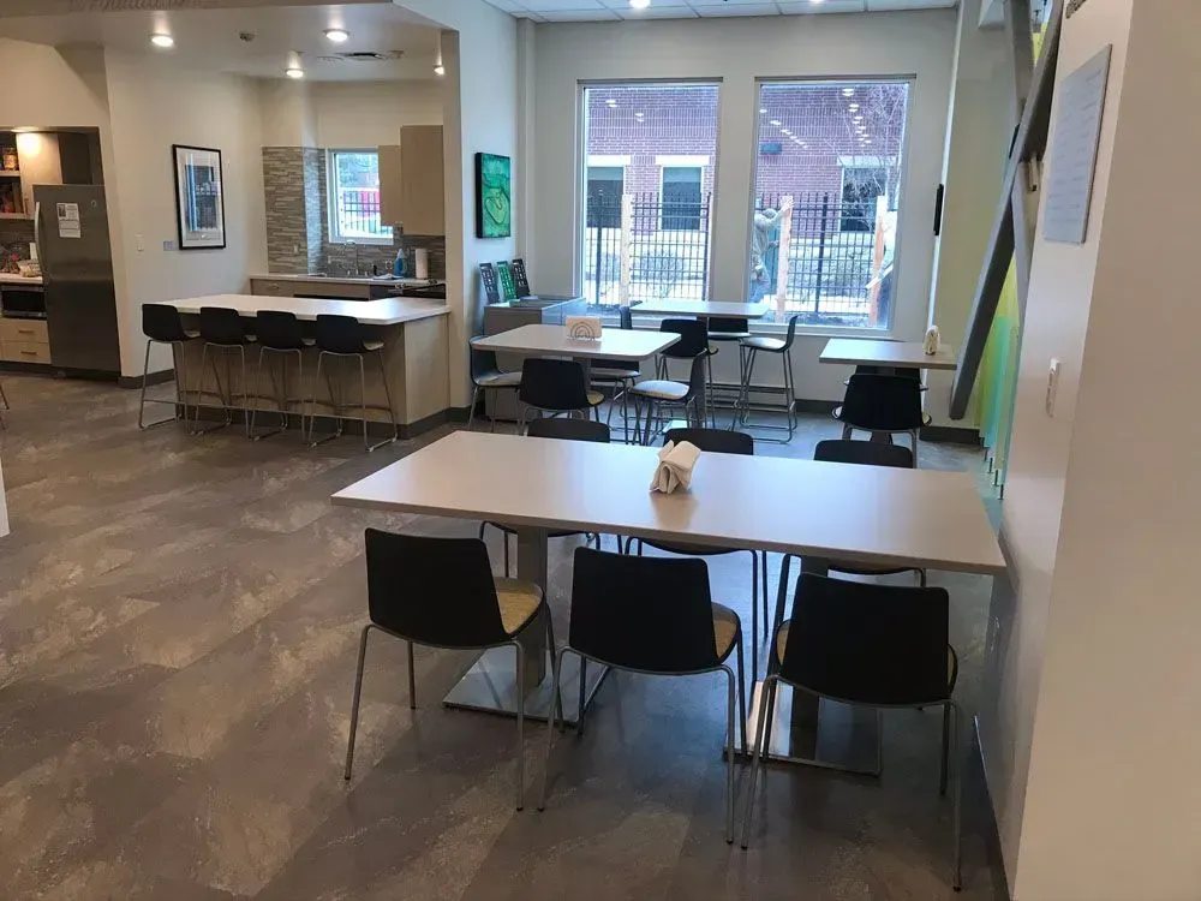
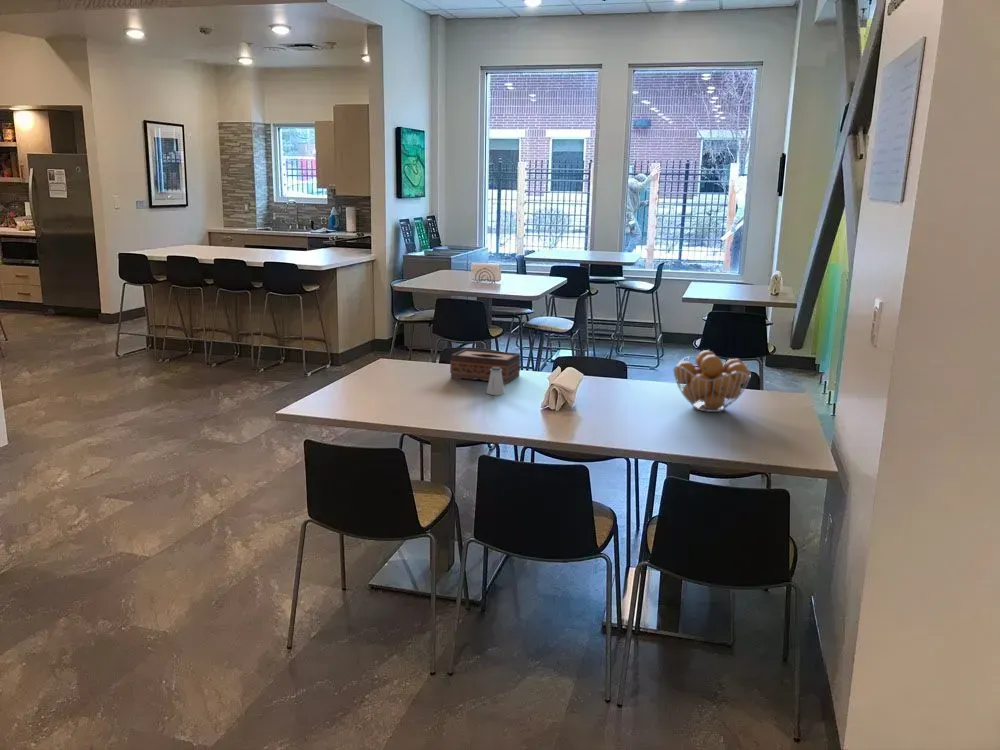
+ fruit basket (710, 380)
+ saltshaker (495, 380)
+ tissue box (485, 365)
